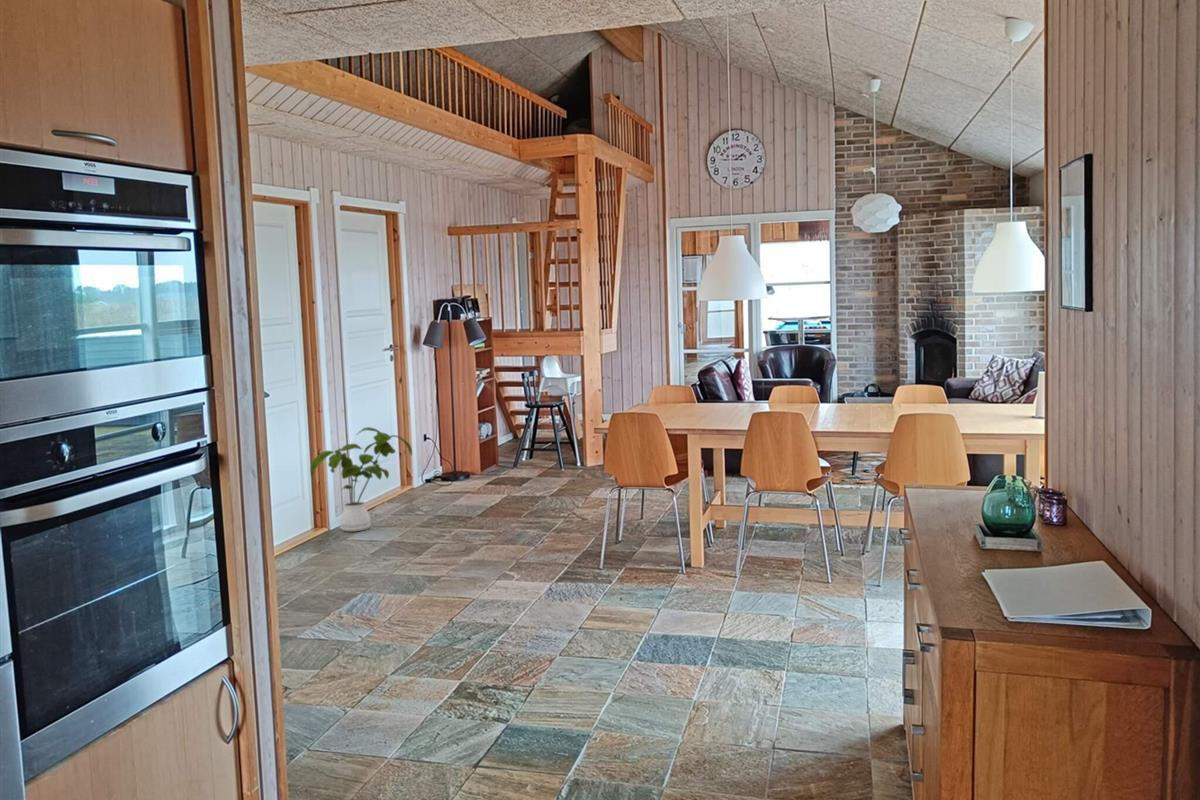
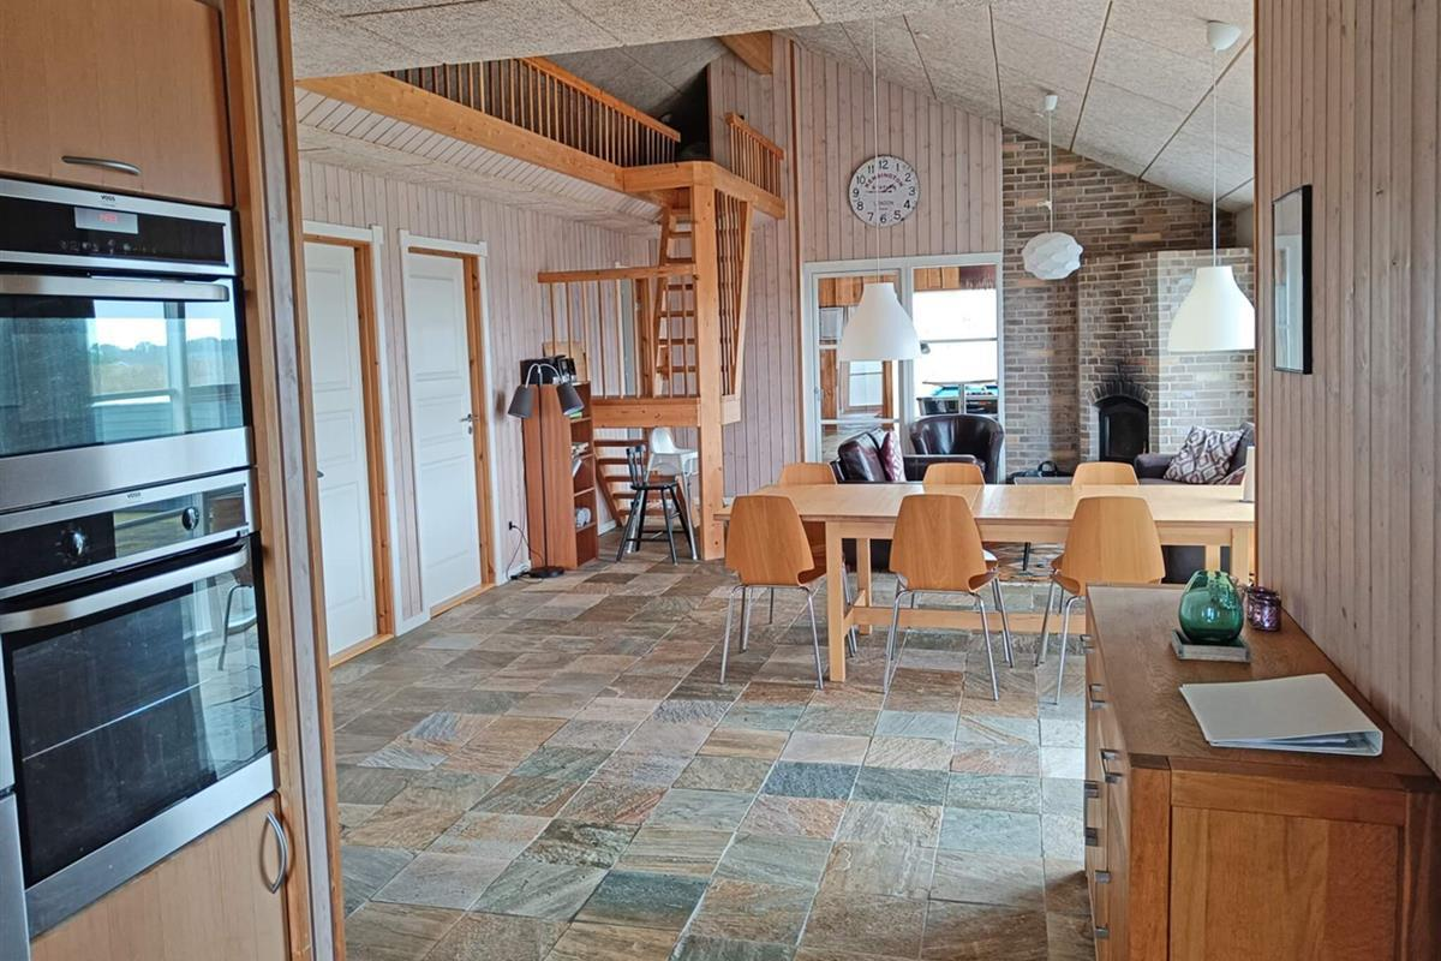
- house plant (369, 477)
